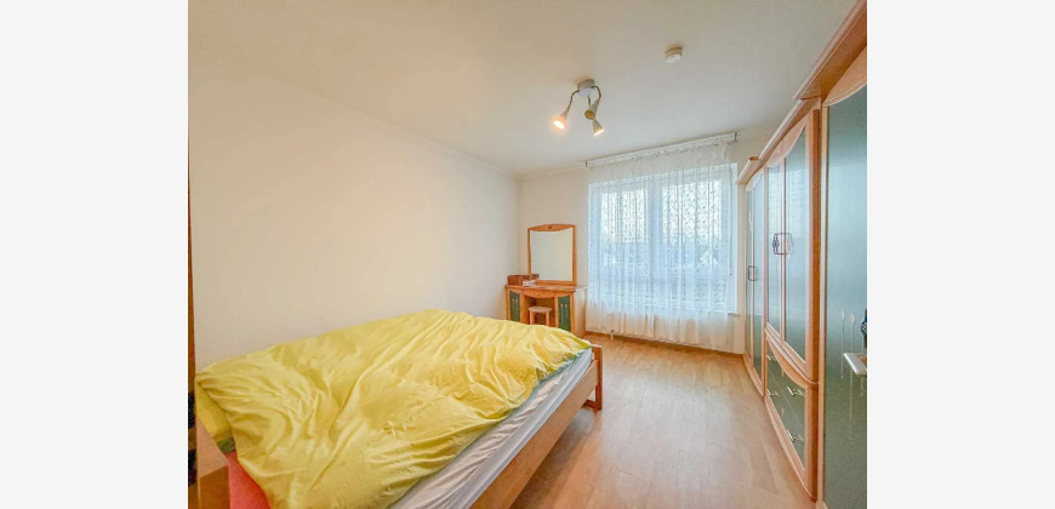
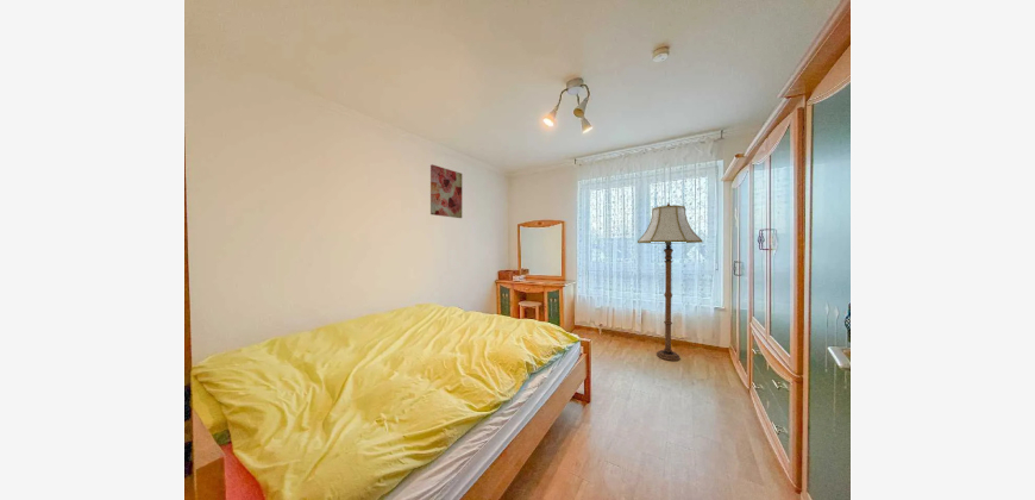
+ wall art (446, 193)
+ floor lamp (667, 279)
